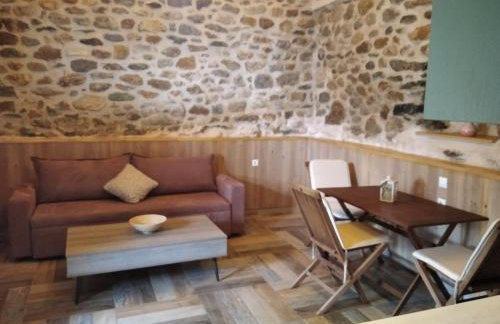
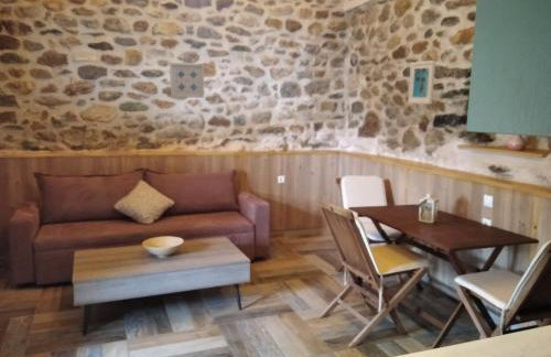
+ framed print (421, 83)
+ wall art (187, 80)
